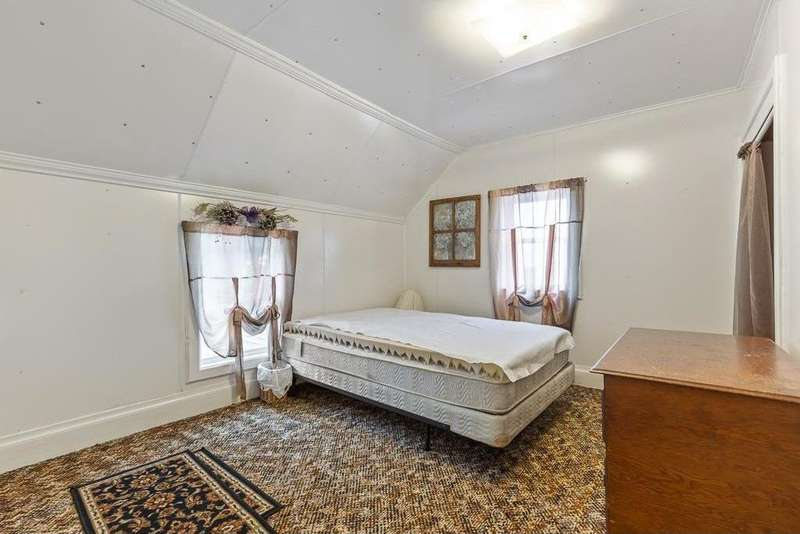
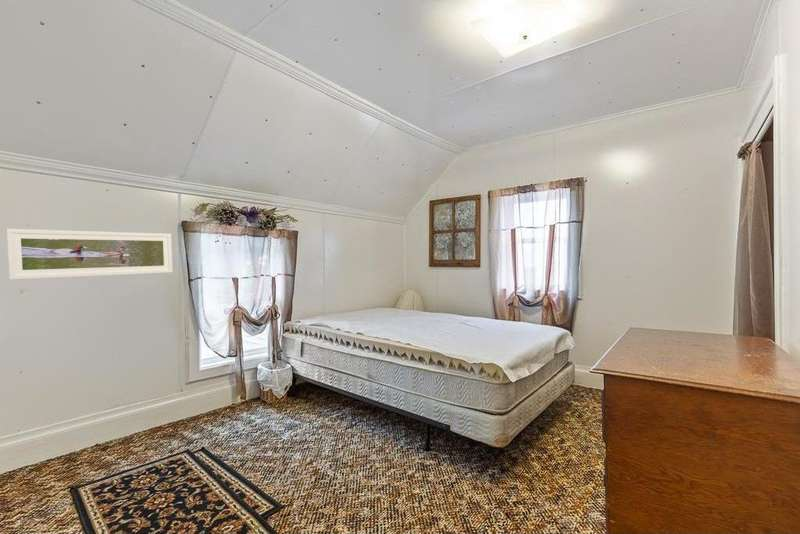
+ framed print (100, 253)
